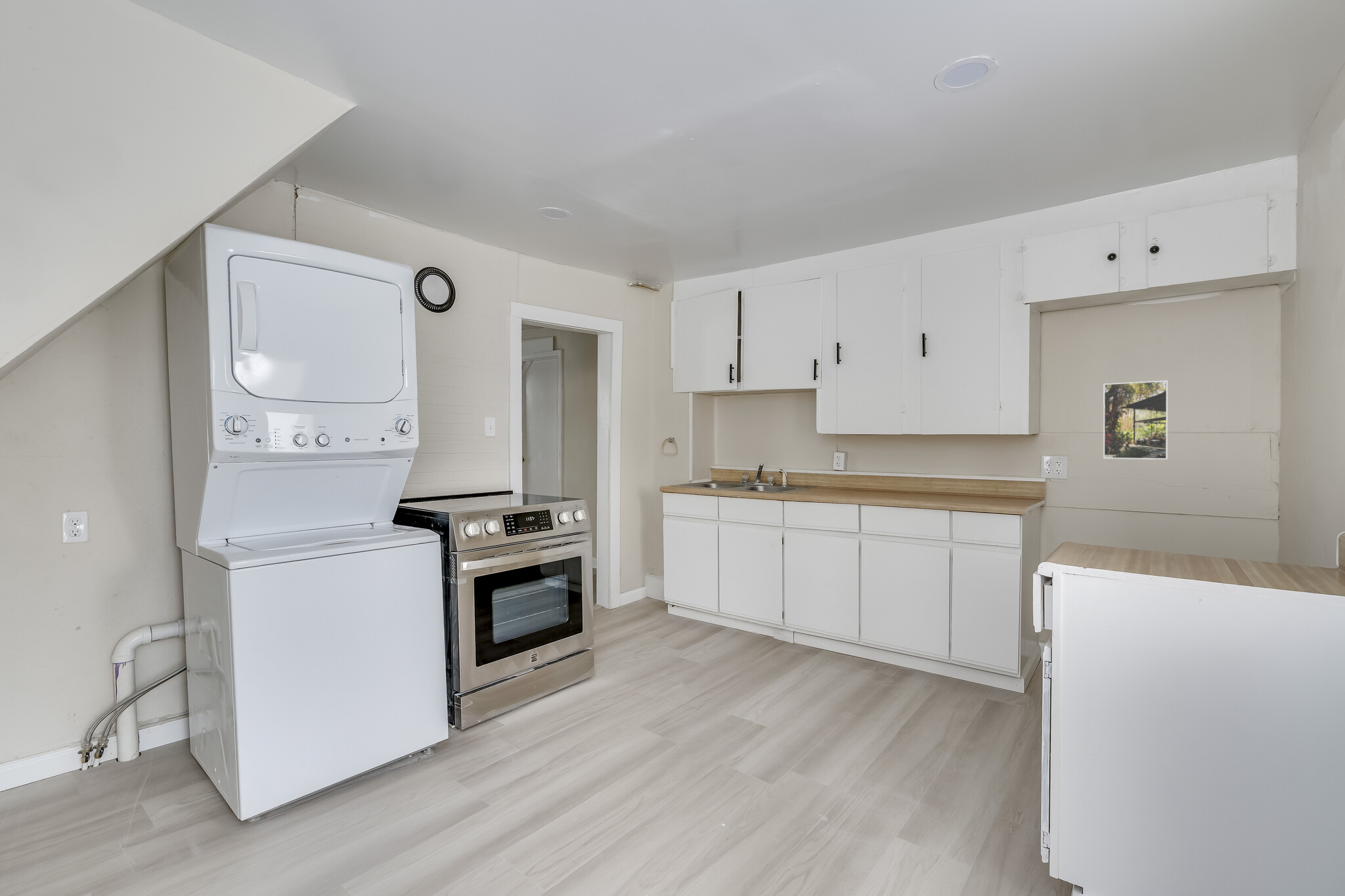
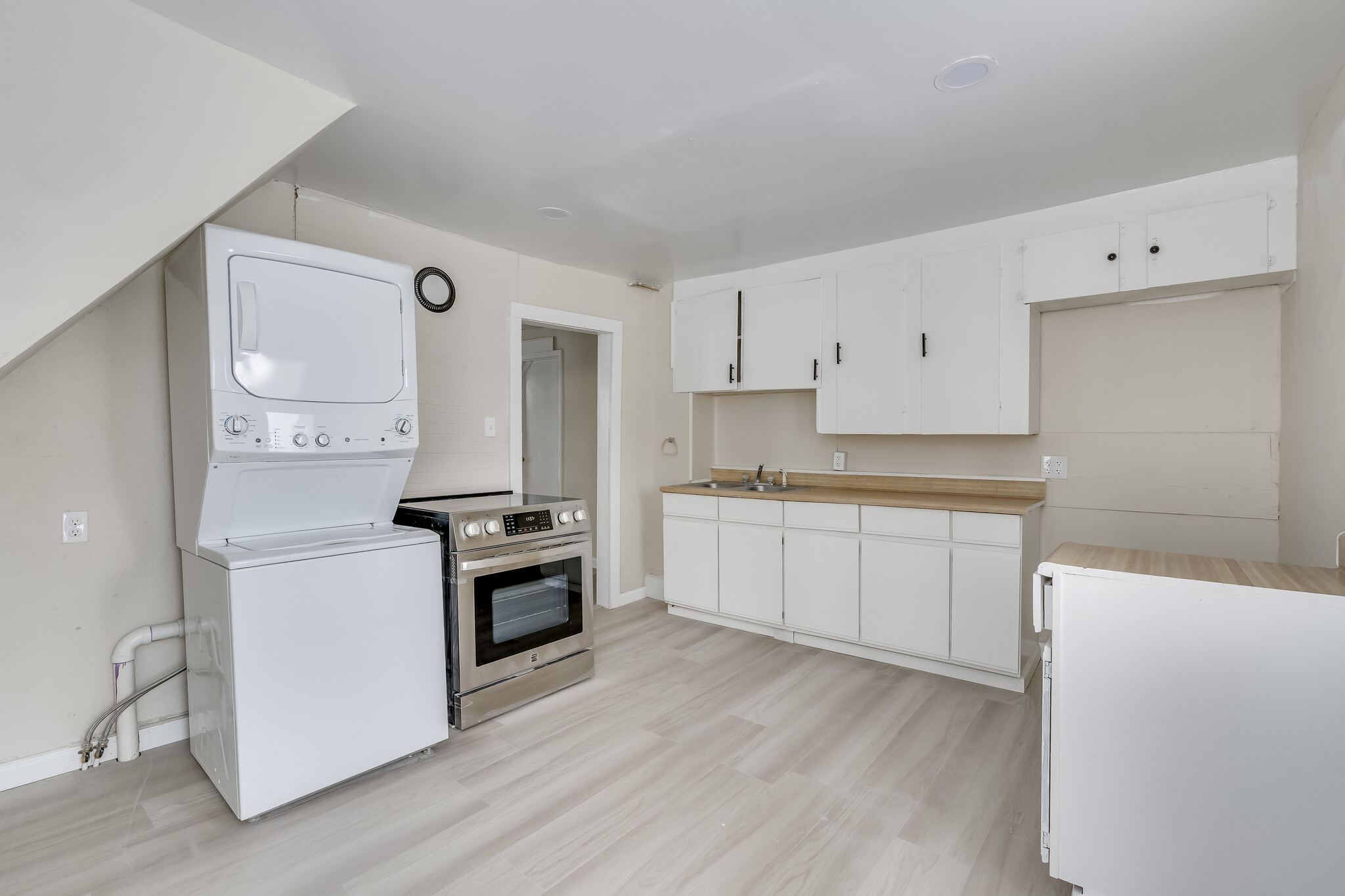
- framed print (1135, 420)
